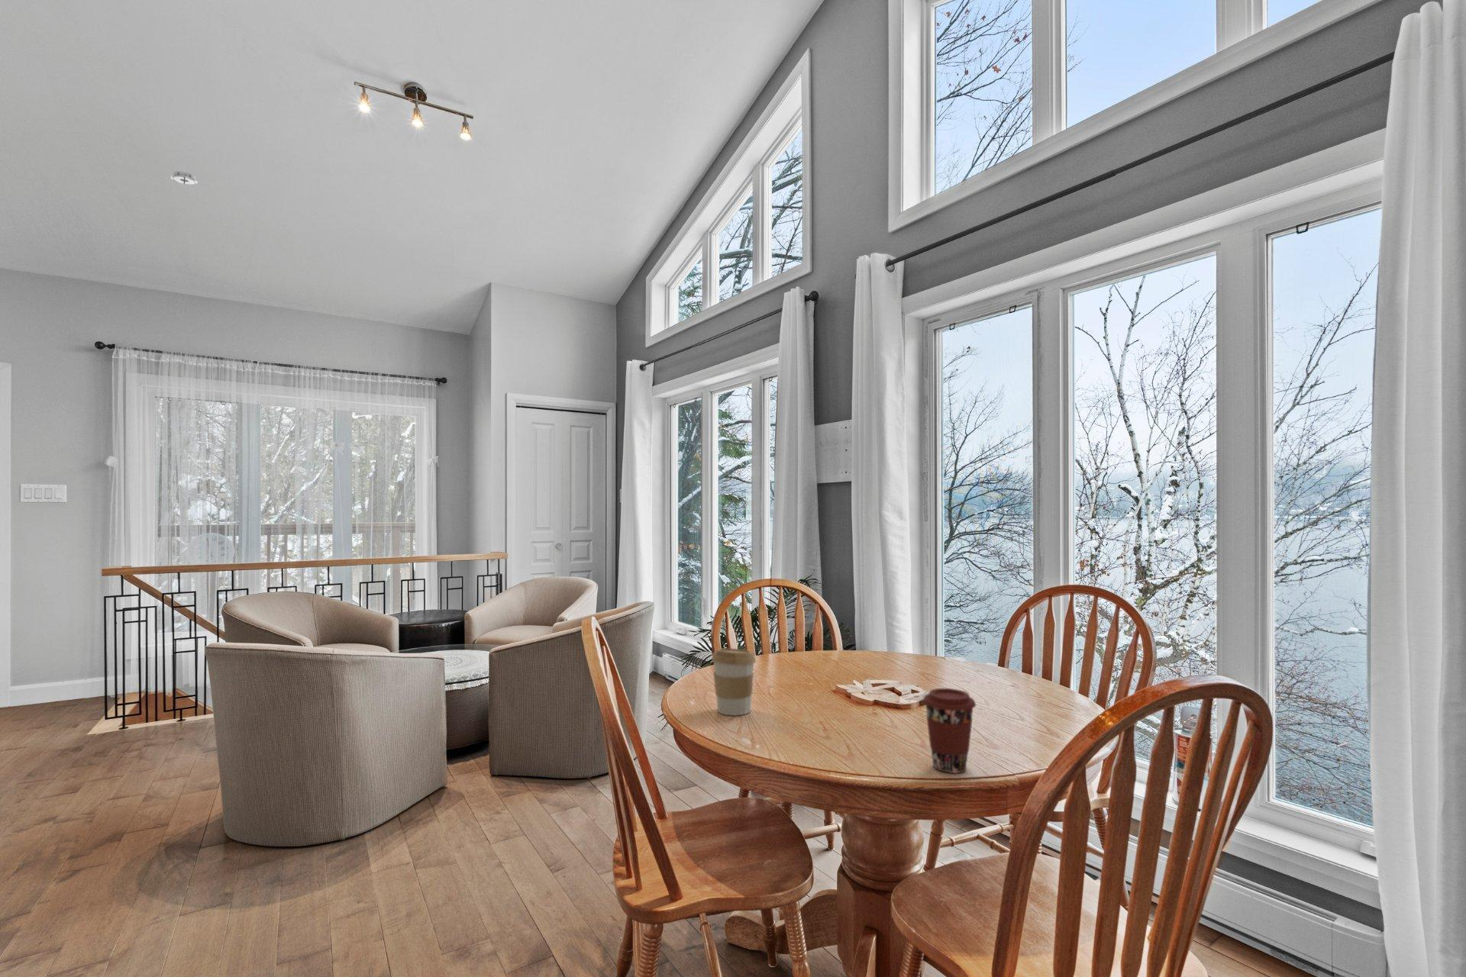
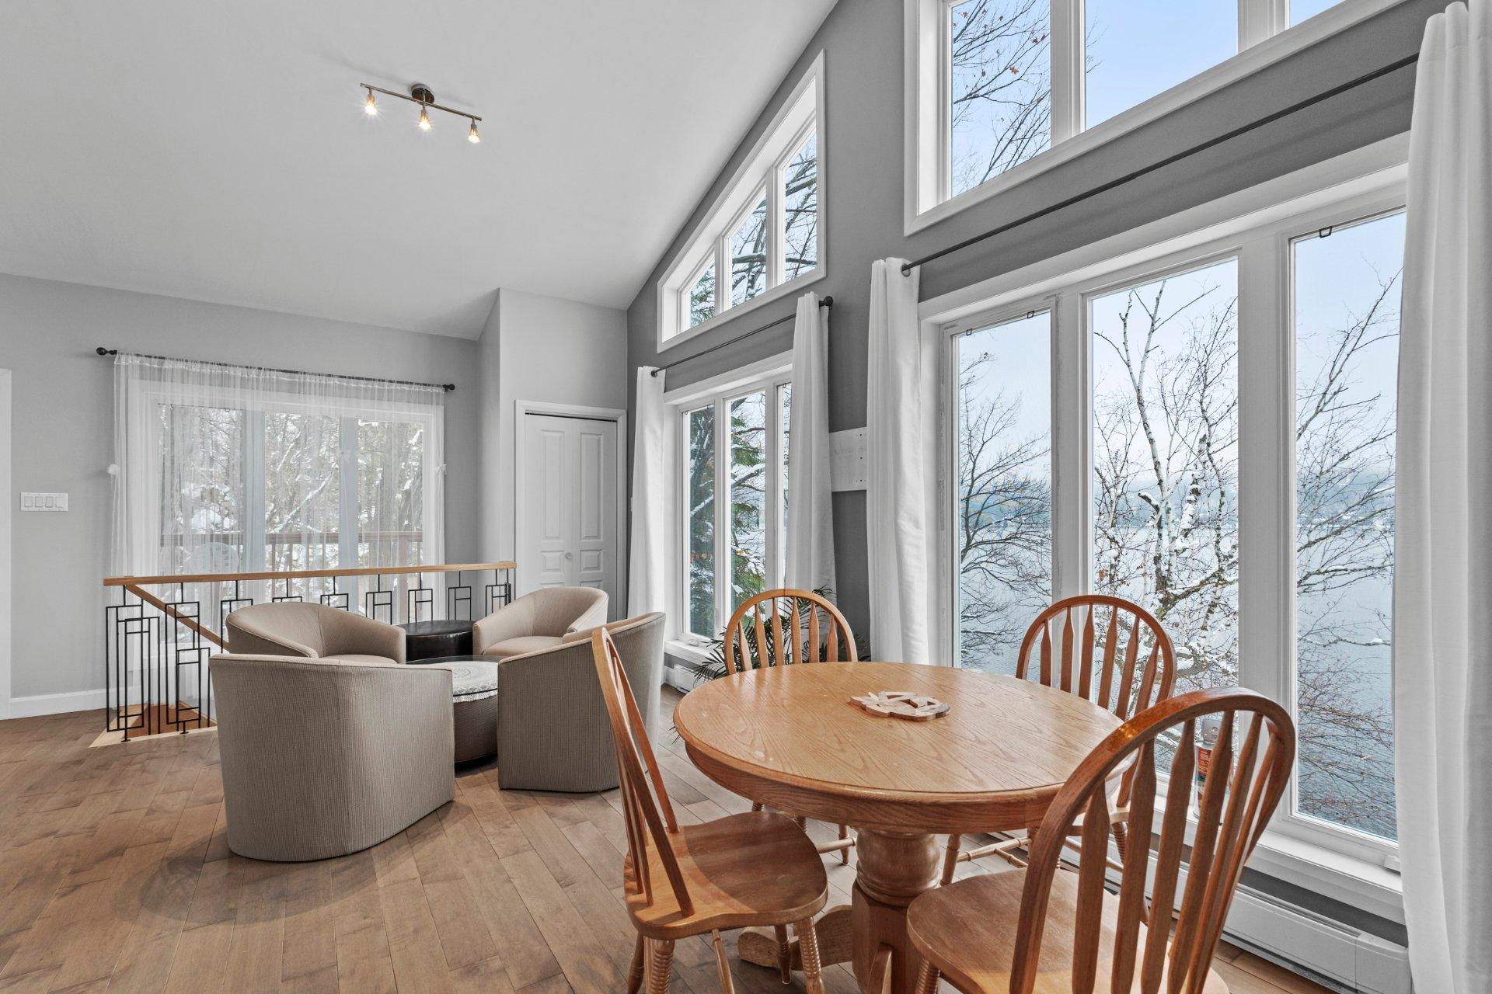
- coffee cup (734, 679)
- coffee cup (949, 729)
- smoke detector (183, 178)
